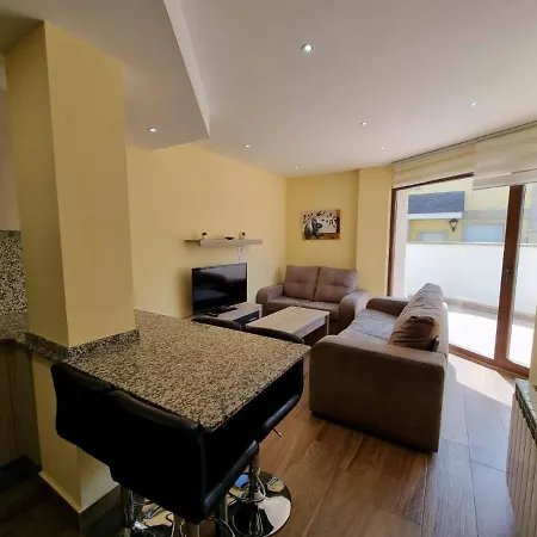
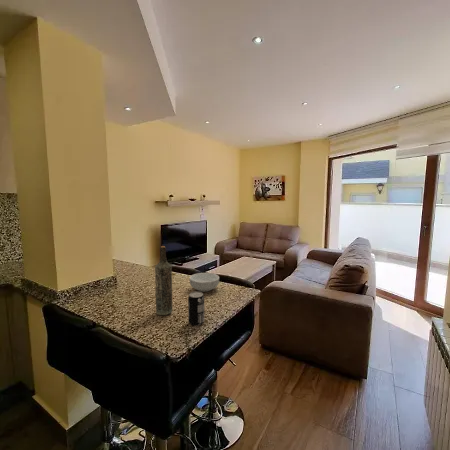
+ beverage can (196, 308)
+ cereal bowl (204, 283)
+ bottle (163, 279)
